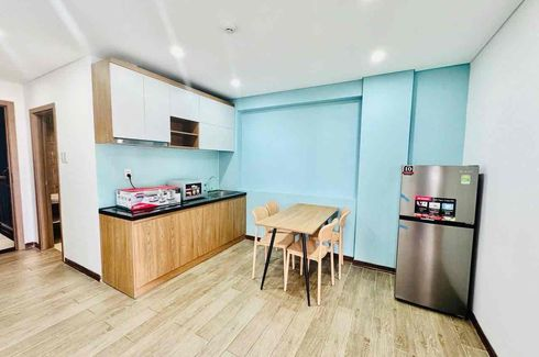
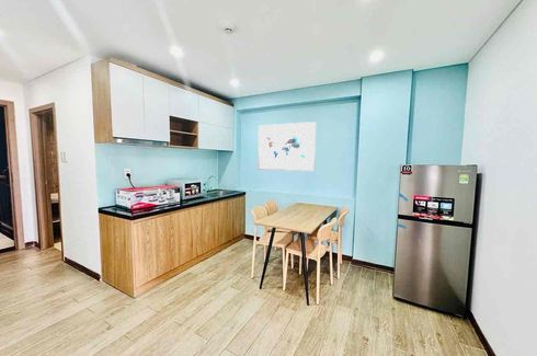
+ wall art (285, 147)
